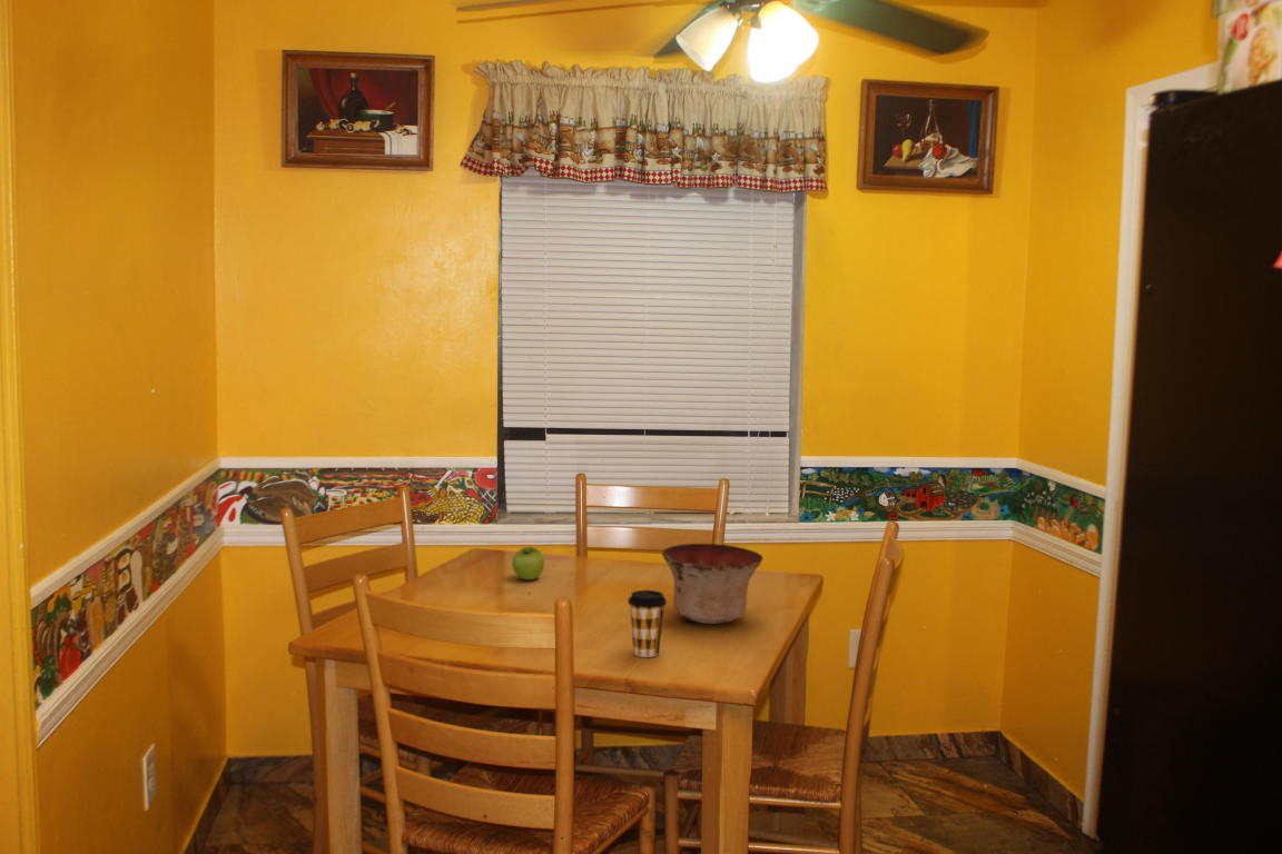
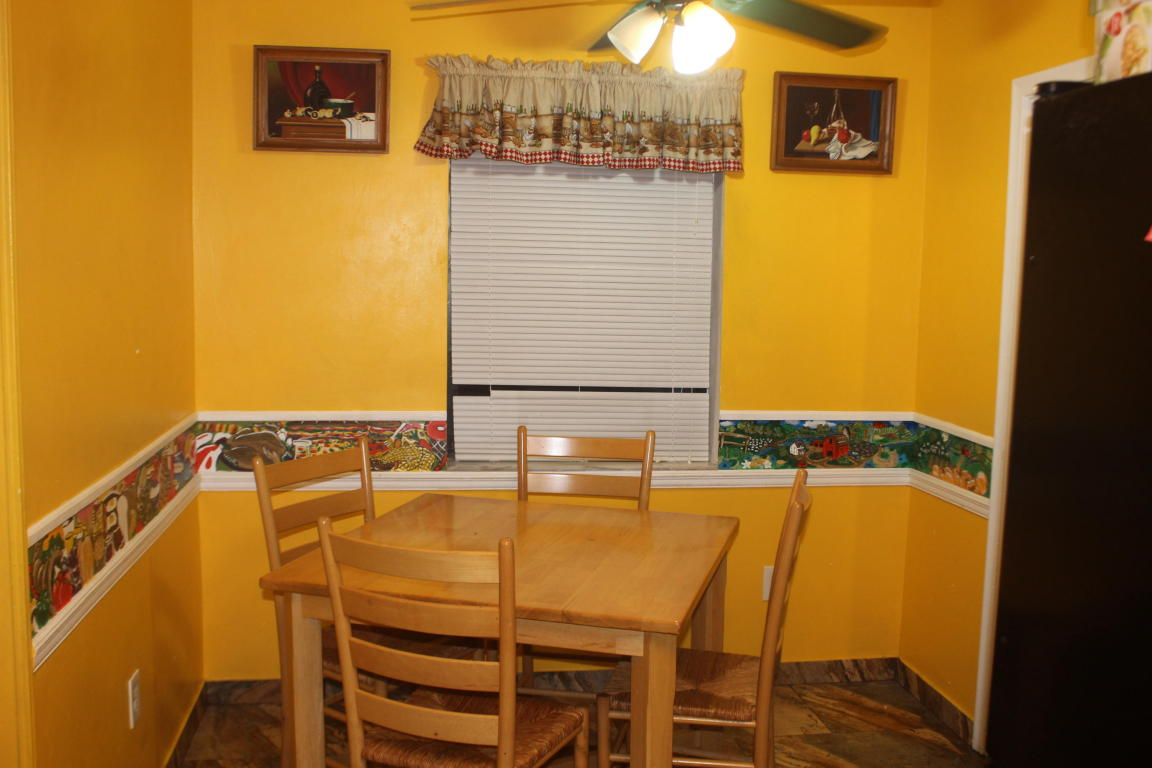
- bowl (711, 586)
- coffee cup (647, 623)
- fruit (527, 563)
